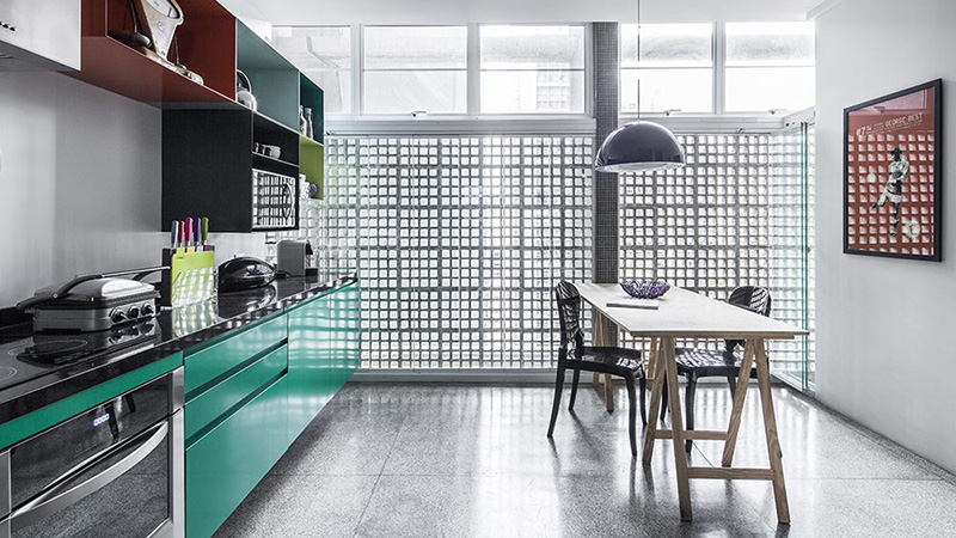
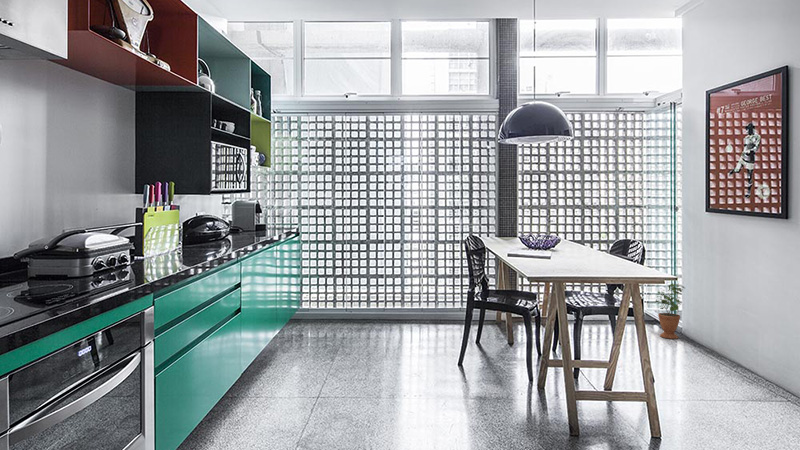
+ potted plant (670, 308)
